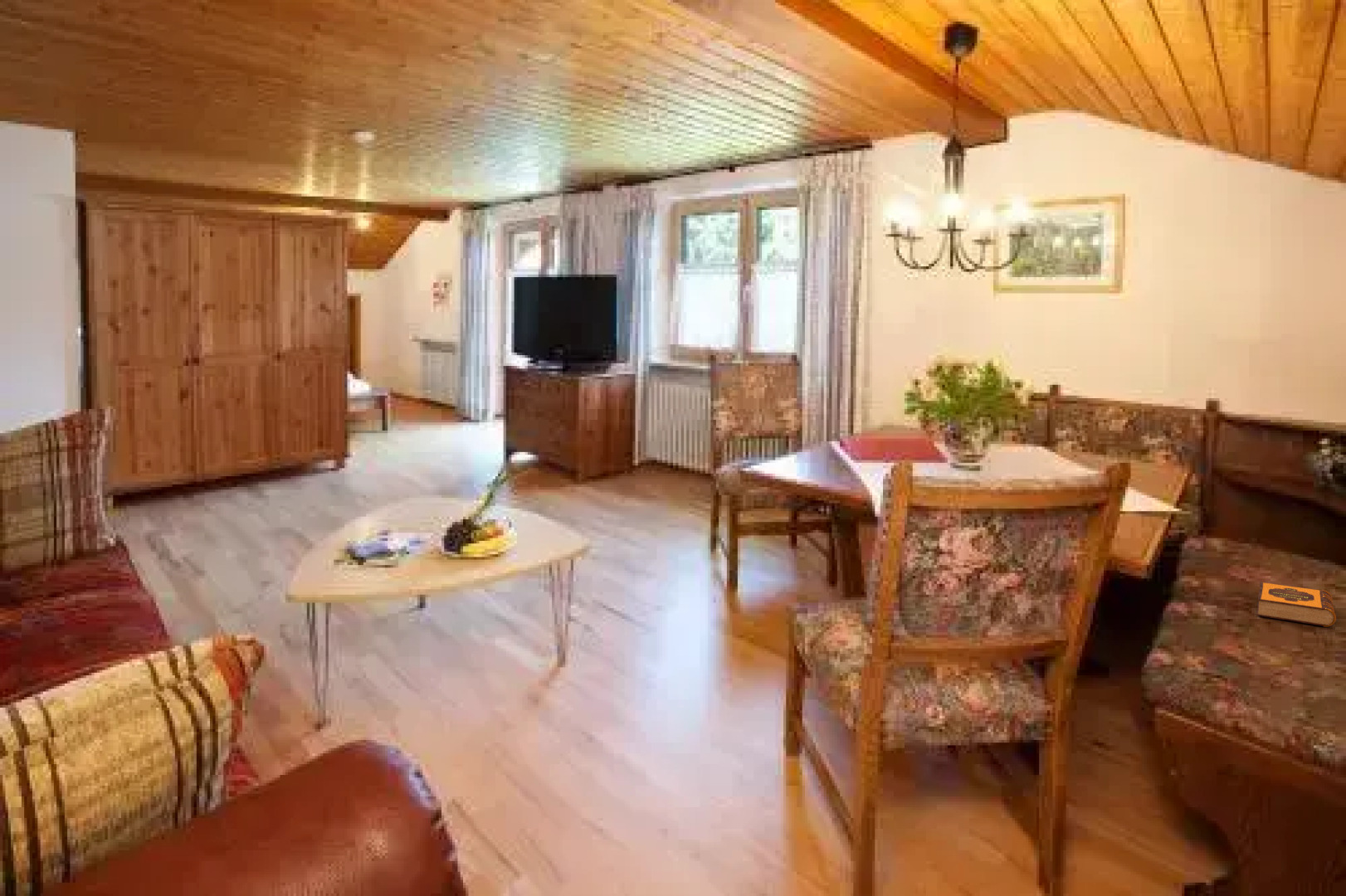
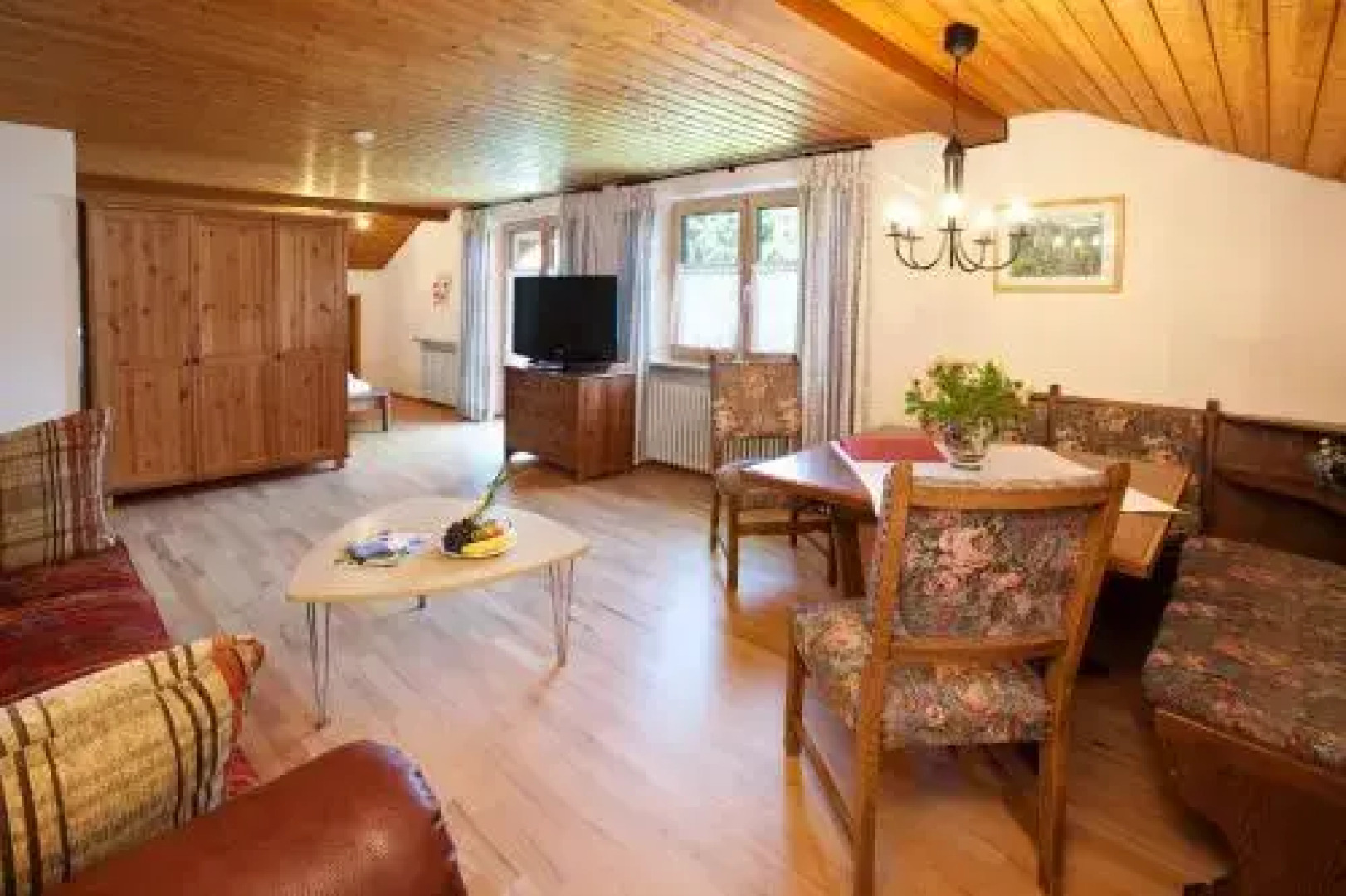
- hardback book (1295, 603)
